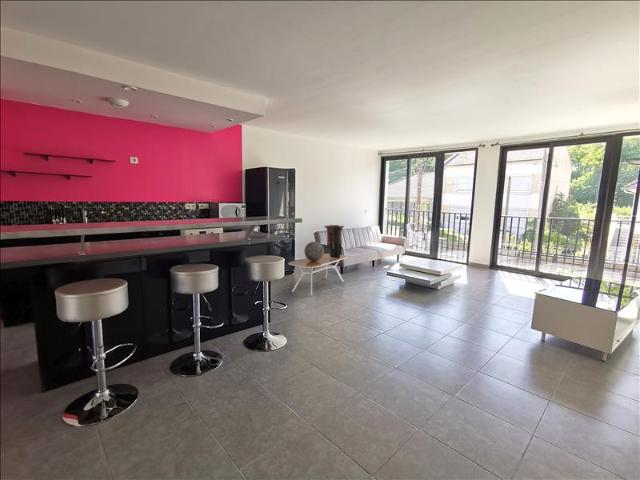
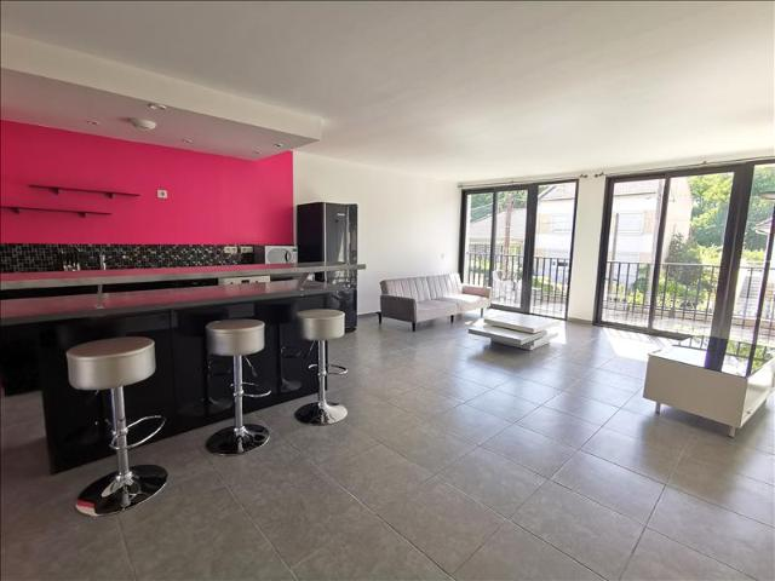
- coffee table (319, 270)
- decorative globe (314, 251)
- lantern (332, 241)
